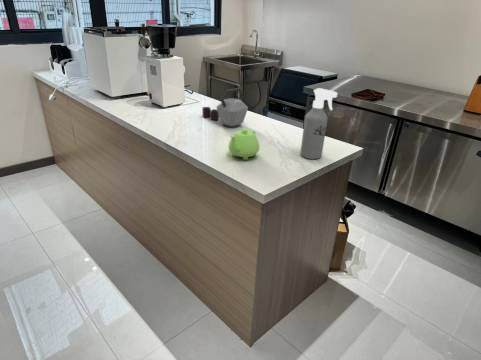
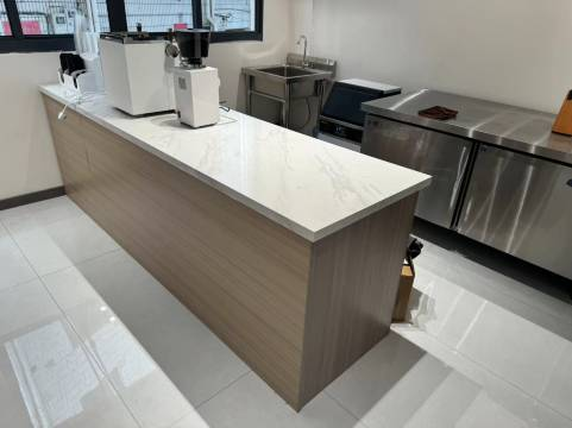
- kettle (221, 104)
- teapot (243, 143)
- spray bottle (318, 124)
